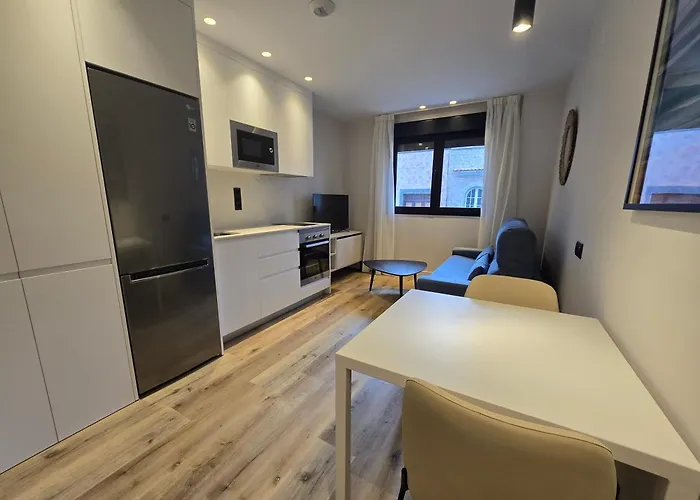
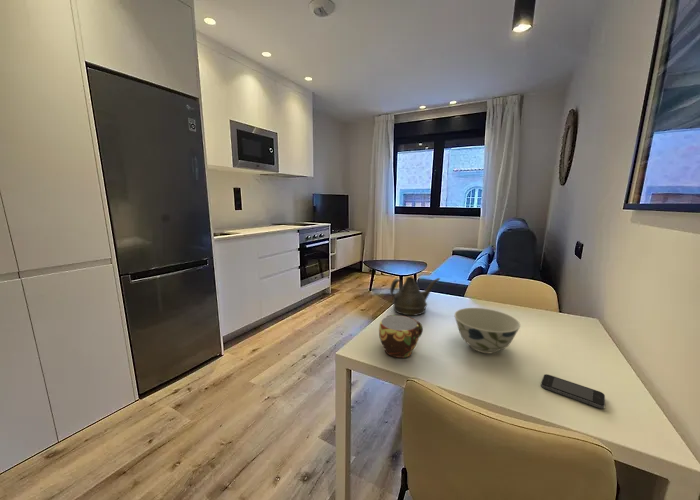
+ smartphone (571, 390)
+ bowl (484, 332)
+ teapot (416, 293)
+ cup (399, 336)
